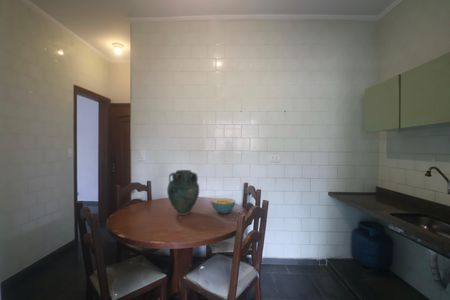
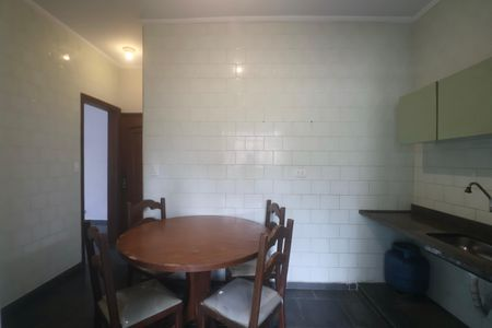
- vase (183, 191)
- cereal bowl (223, 206)
